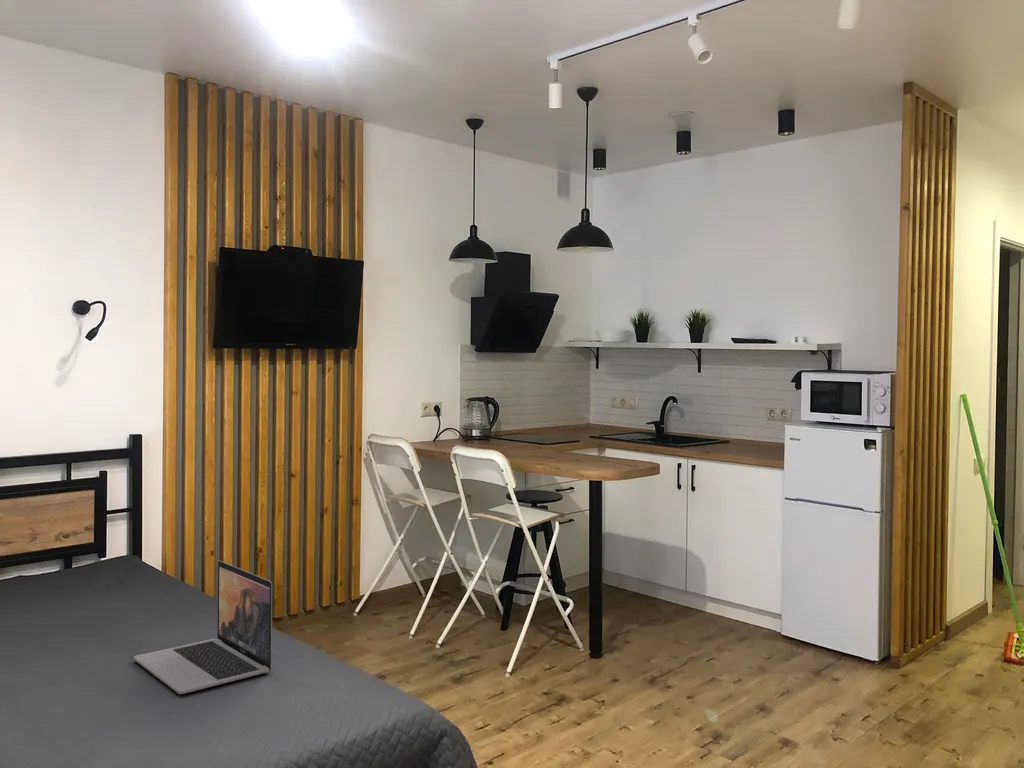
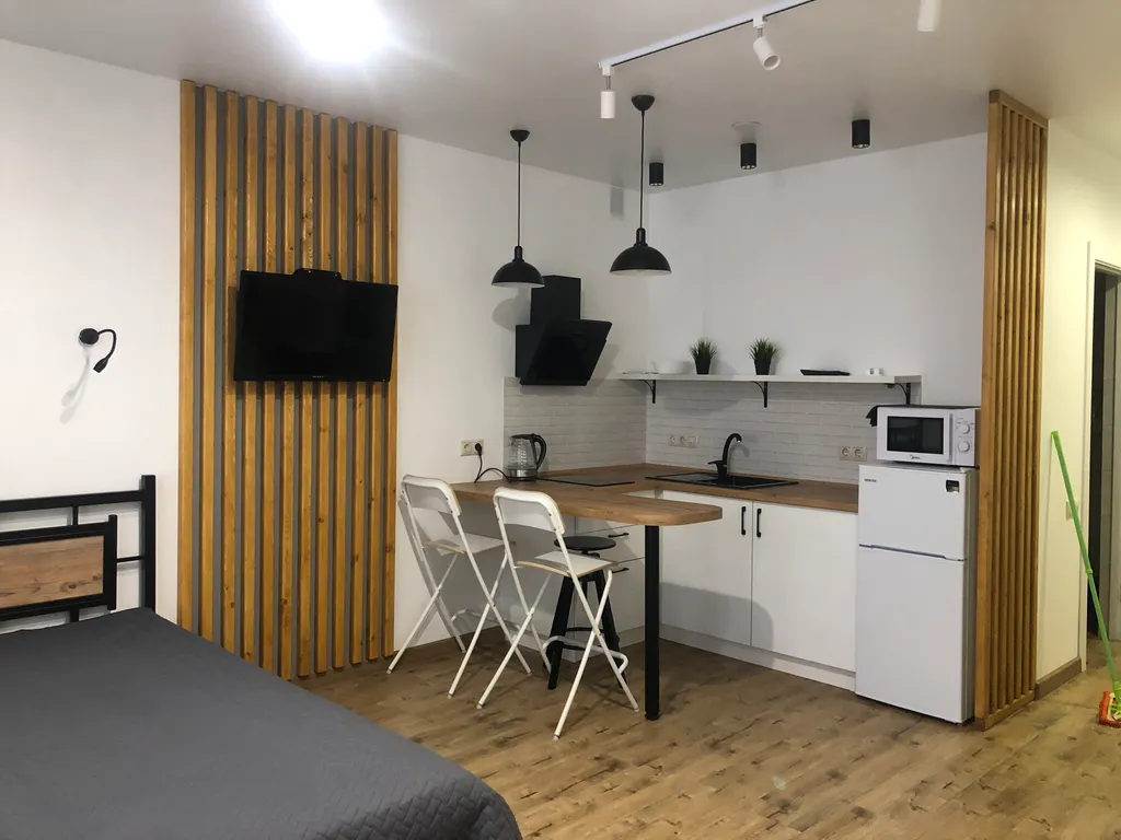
- laptop (218, 622)
